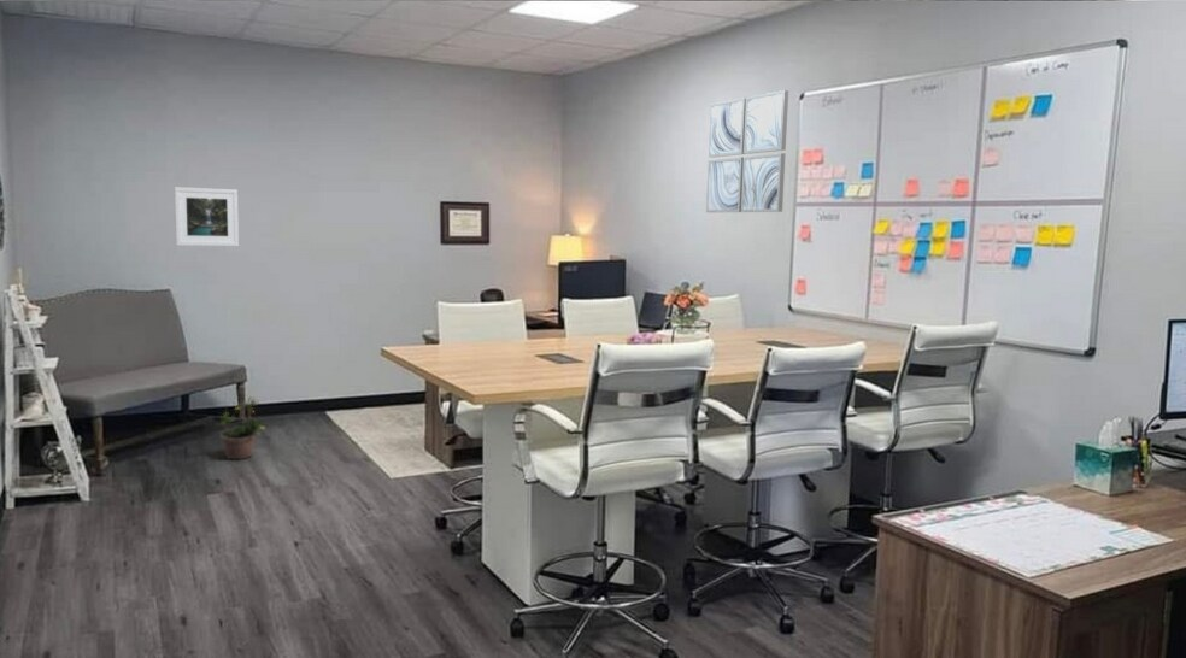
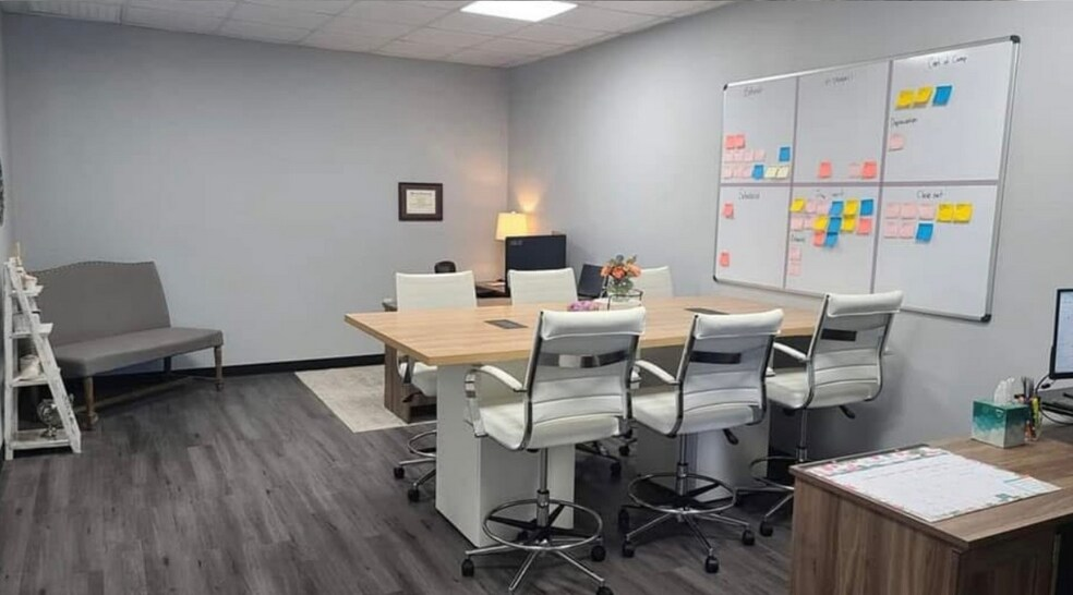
- wall art (744, 157)
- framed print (206, 217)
- potted plant (239, 425)
